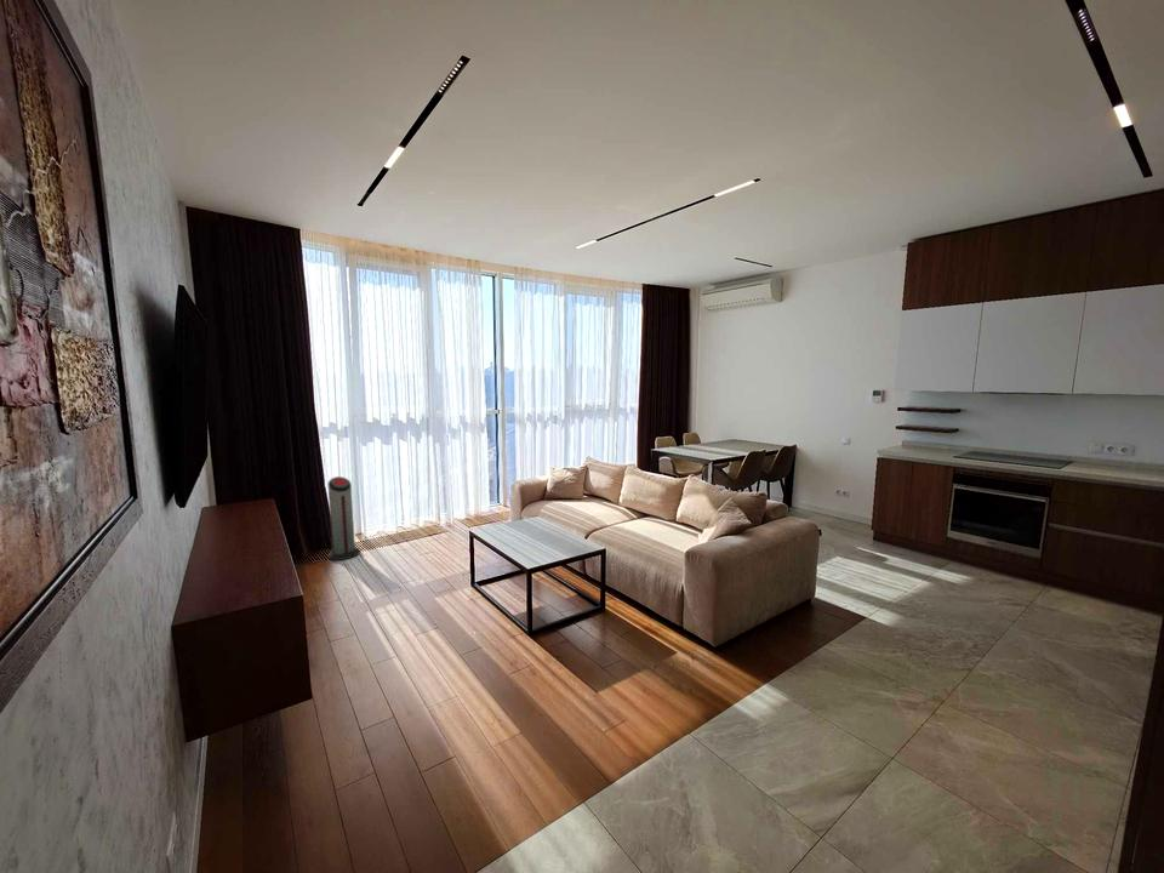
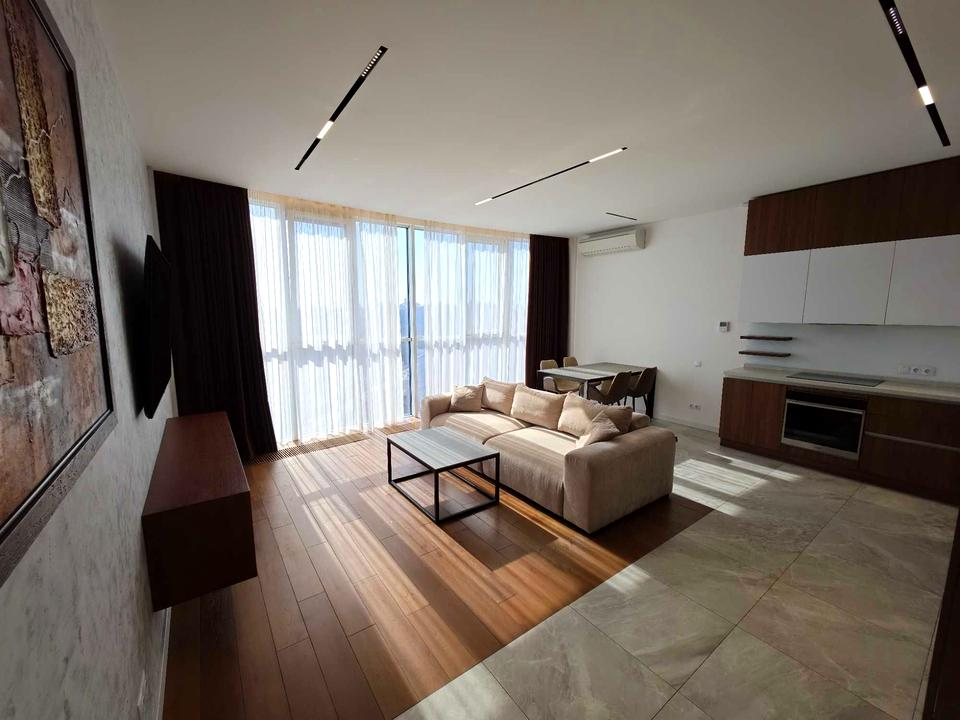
- air purifier (341, 517)
